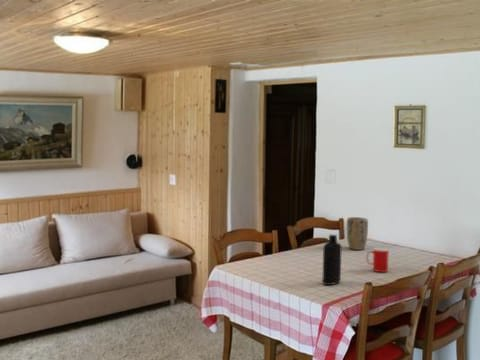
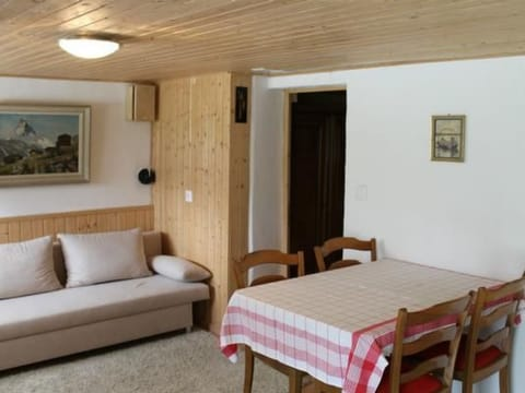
- cup (377, 259)
- plant pot (356, 233)
- bottle (332, 259)
